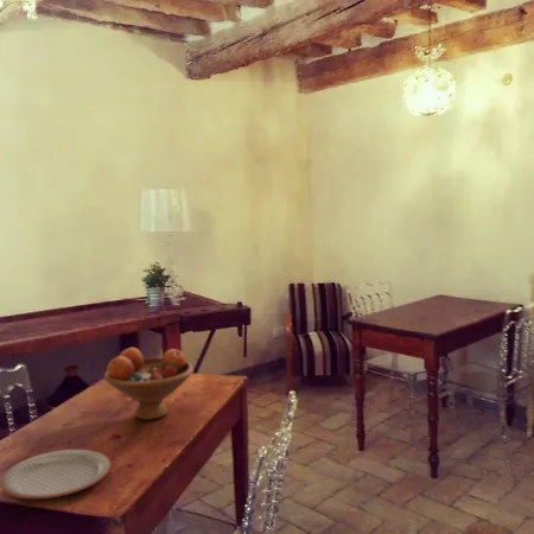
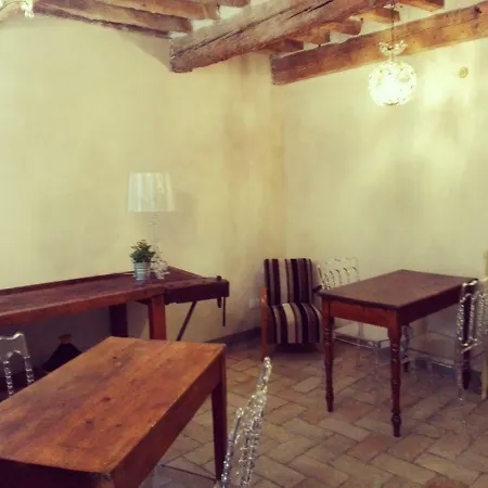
- fruit bowl (150, 383)
- plate (57, 475)
